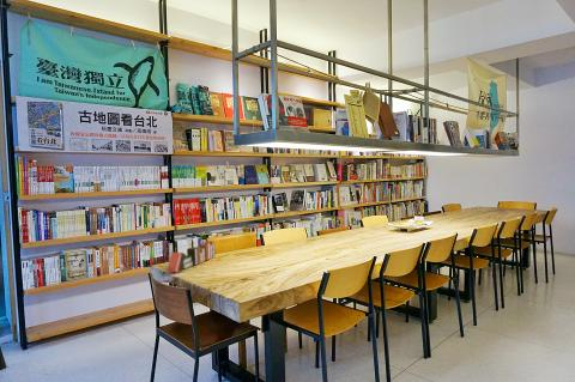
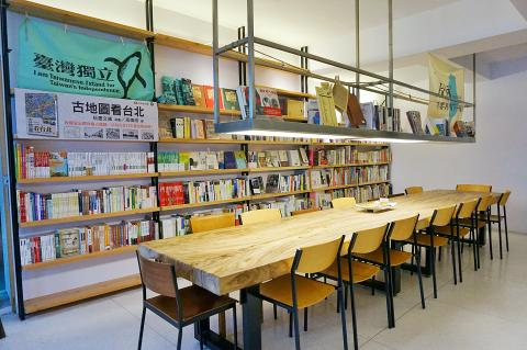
- book (192, 255)
